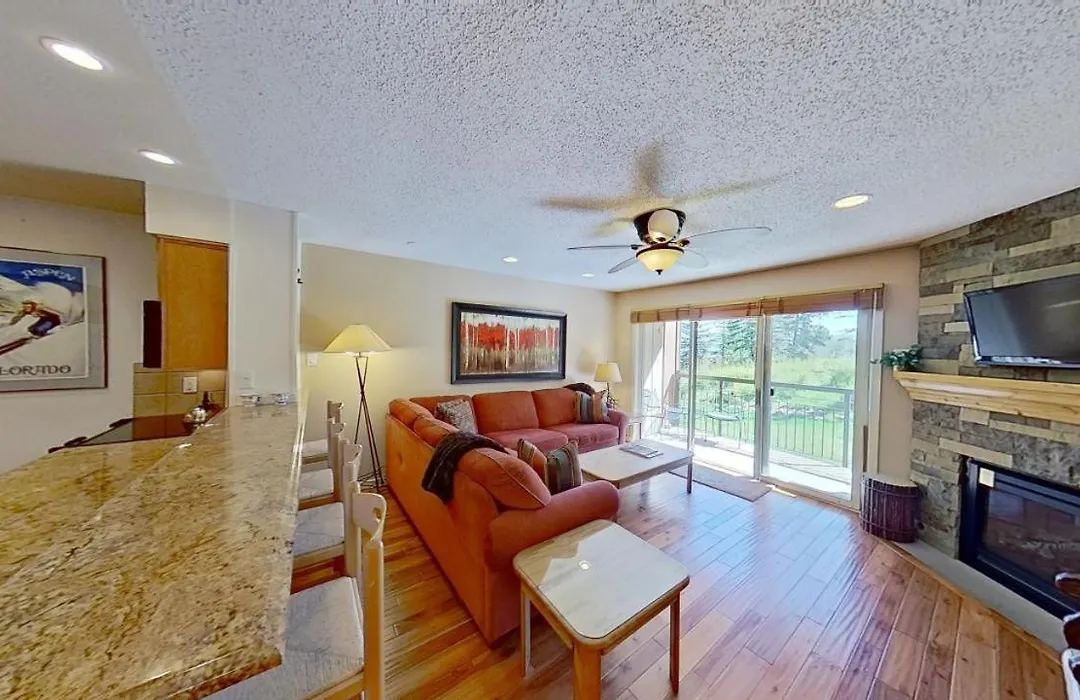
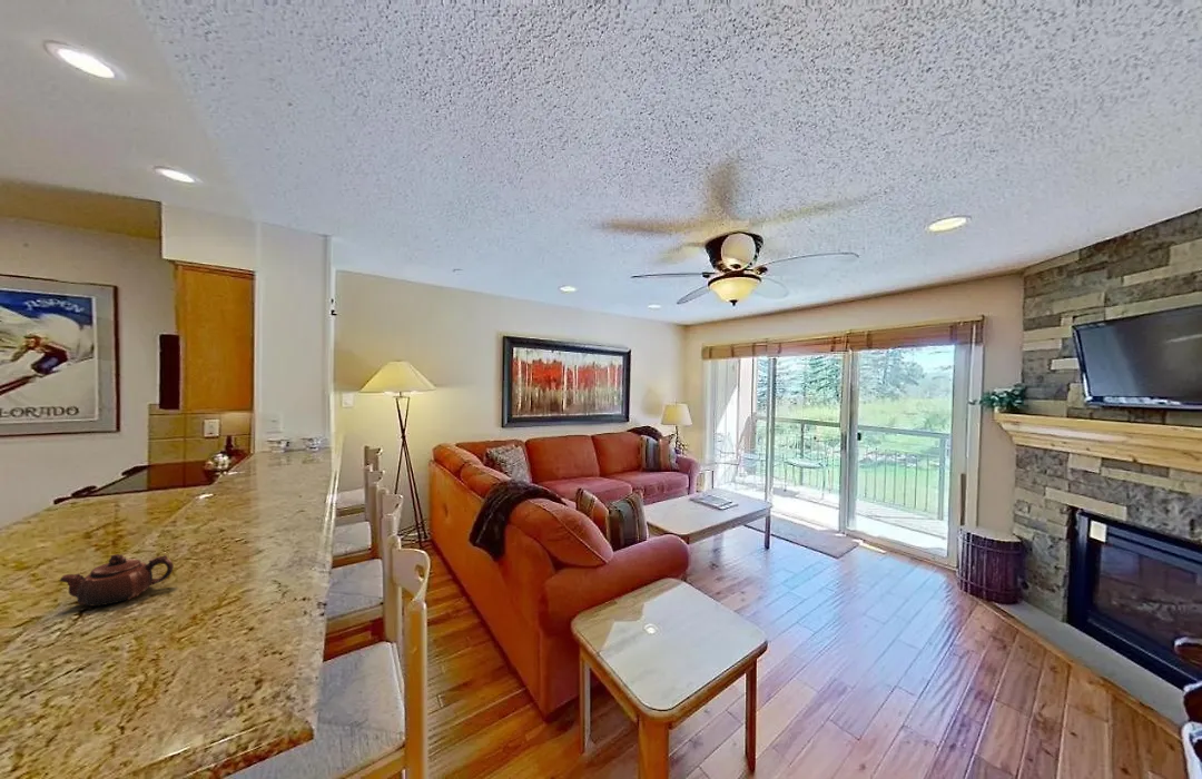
+ teapot (119, 574)
